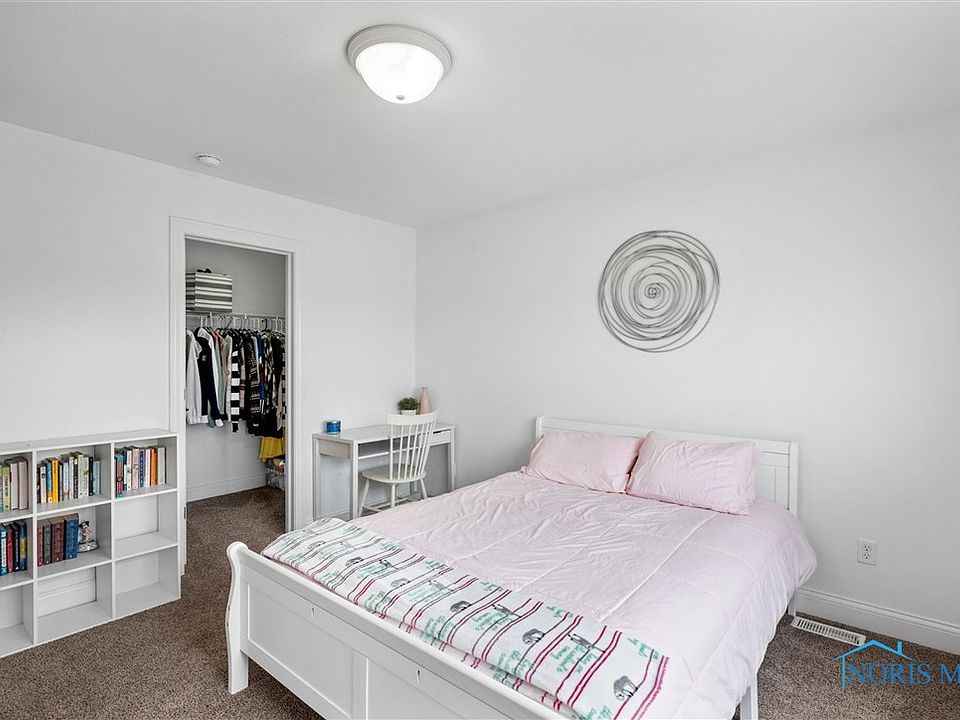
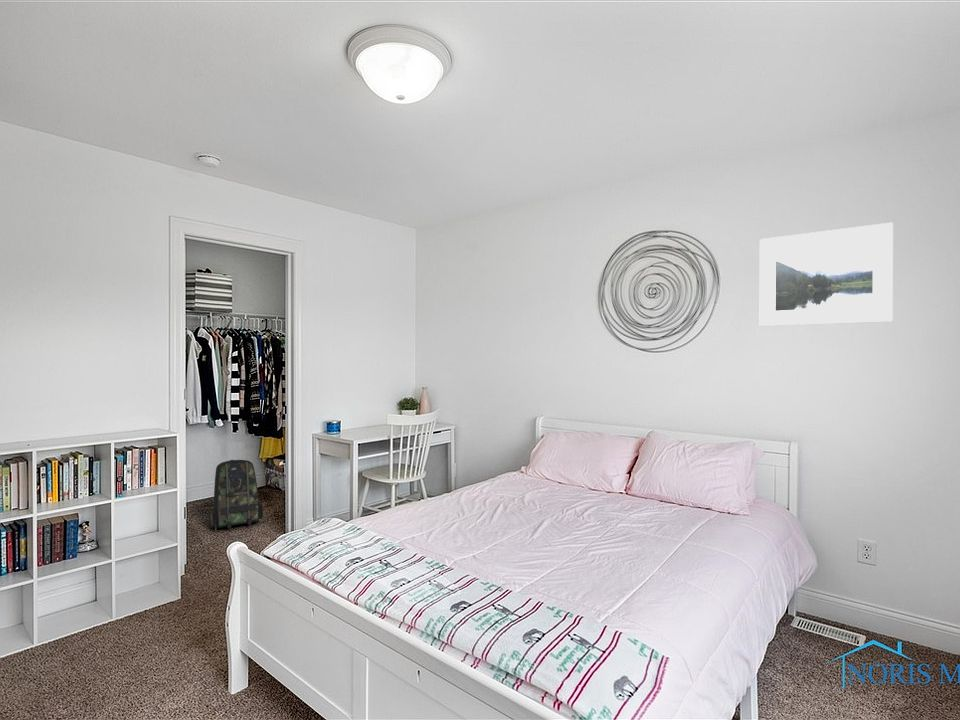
+ backpack (234, 491)
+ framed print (821, 277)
